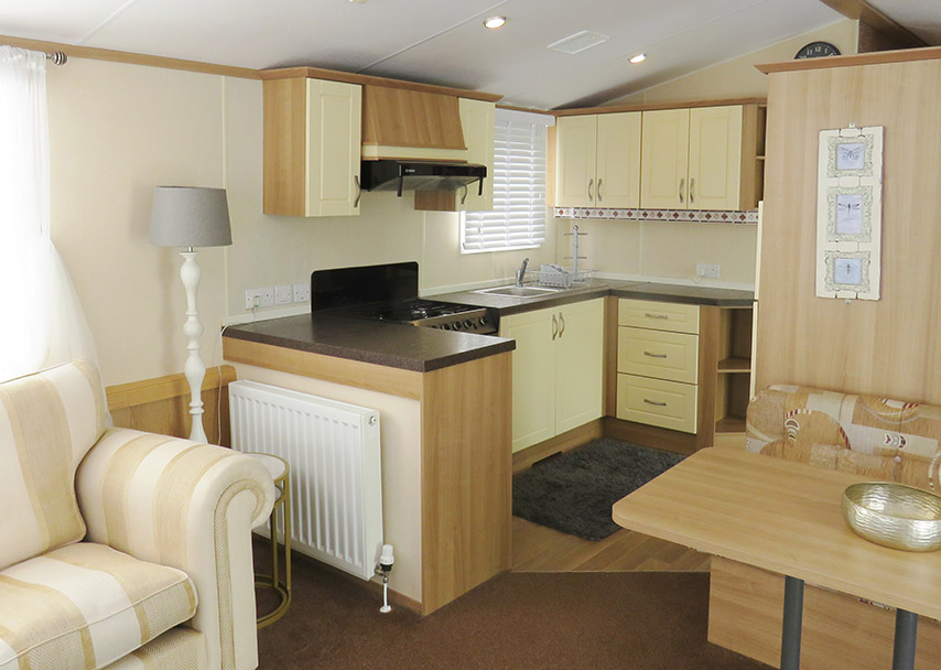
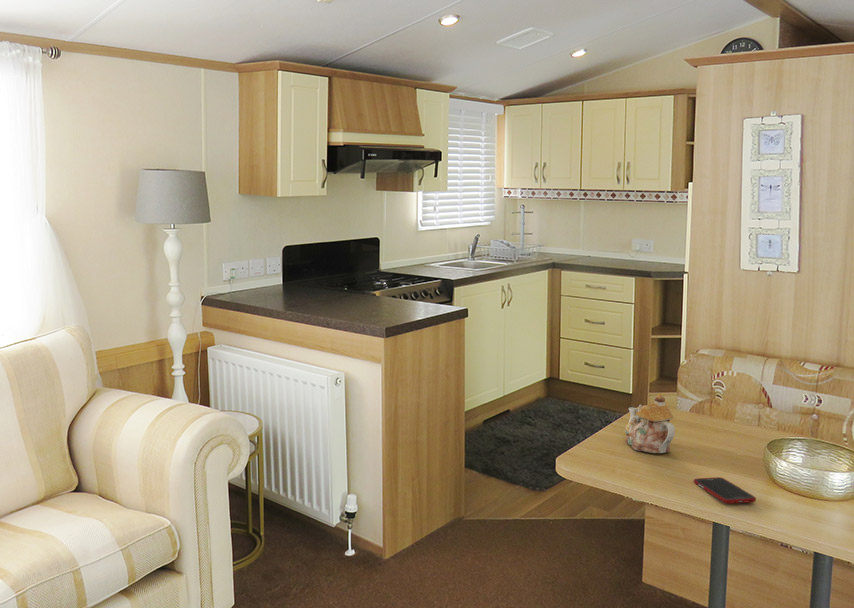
+ teapot (648, 419)
+ cell phone (723, 490)
